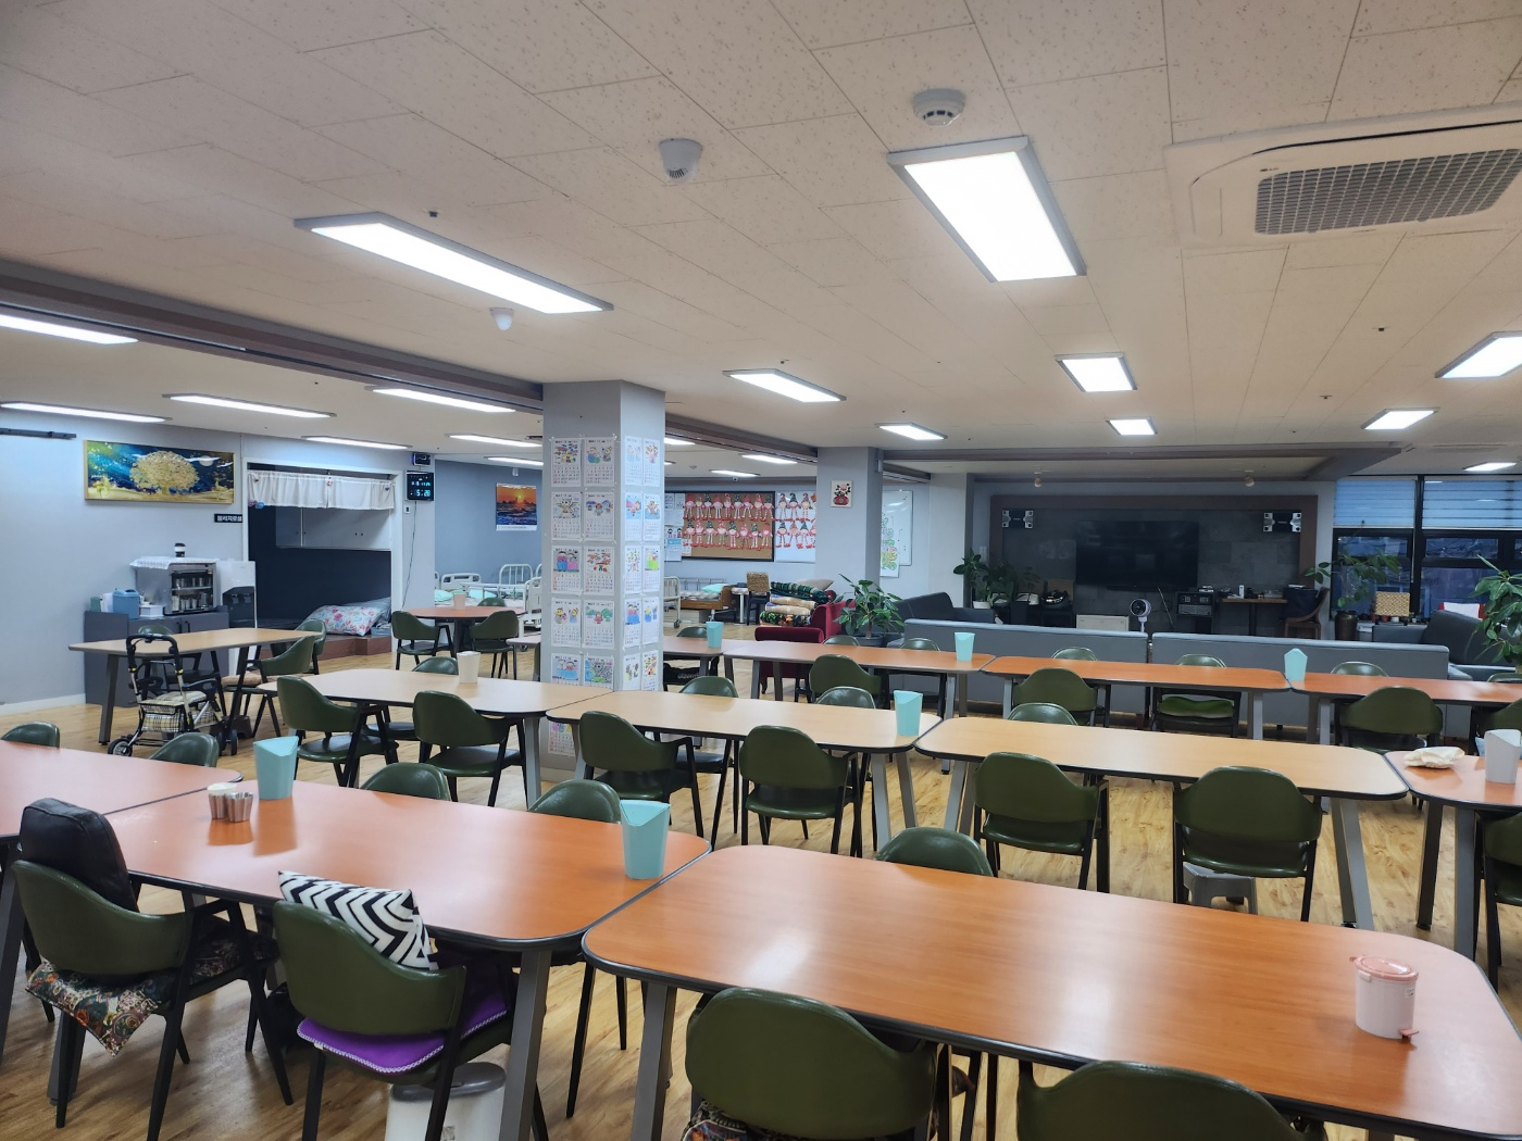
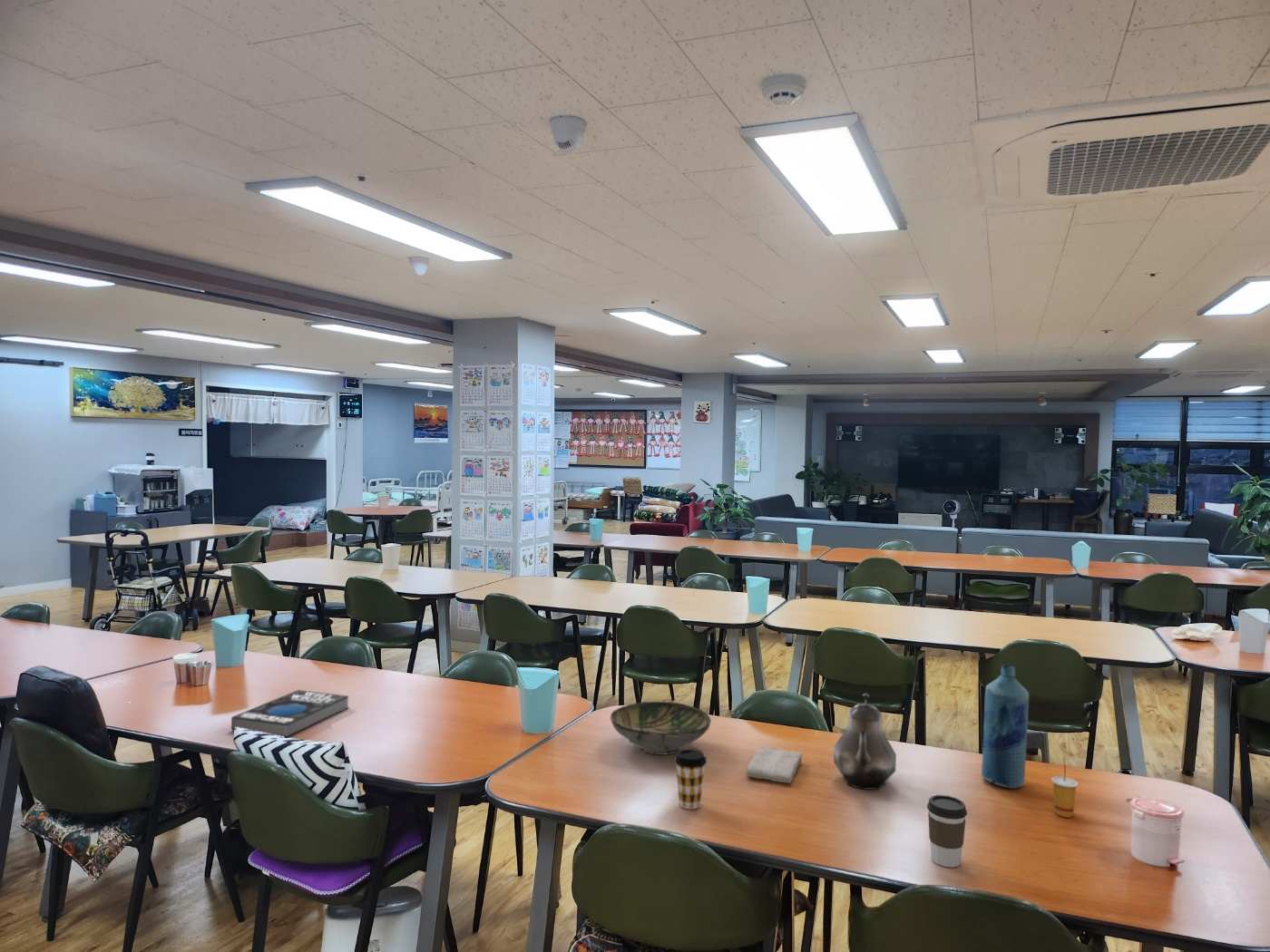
+ drinking cup (1064, 785)
+ teapot (865, 736)
+ bowl (659, 731)
+ washcloth (775, 763)
+ bottle (1005, 724)
+ coffee cup (946, 831)
+ coffee cup (689, 779)
+ book (292, 711)
